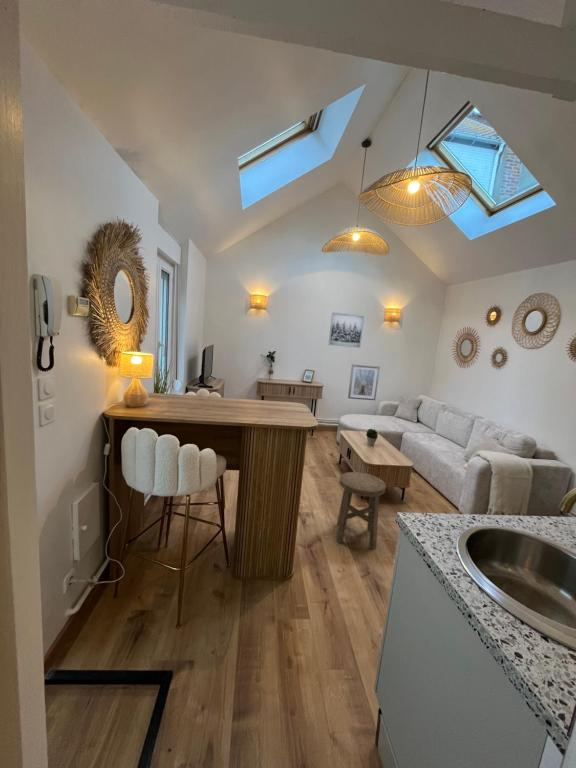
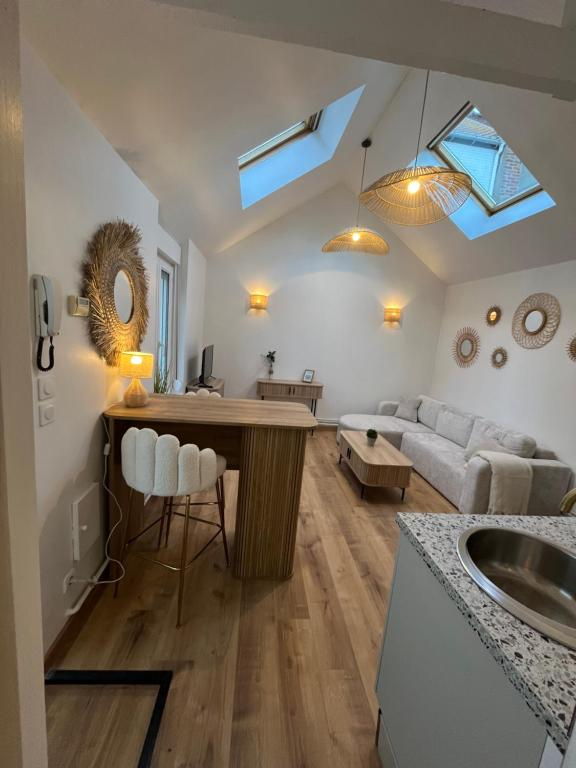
- stool (357, 509)
- picture frame (363, 382)
- wall art (346, 330)
